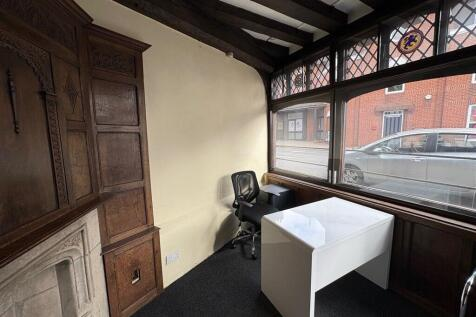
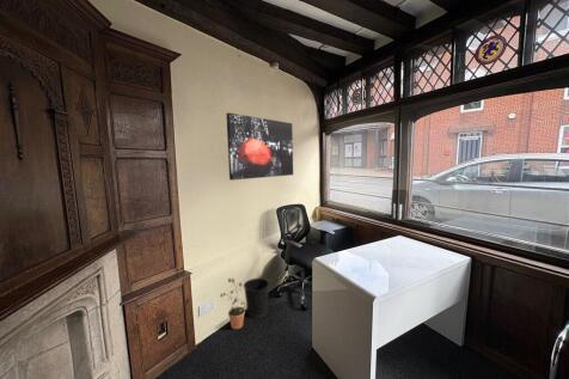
+ wastebasket (256, 298)
+ potted plant (233, 304)
+ wall art (264, 148)
